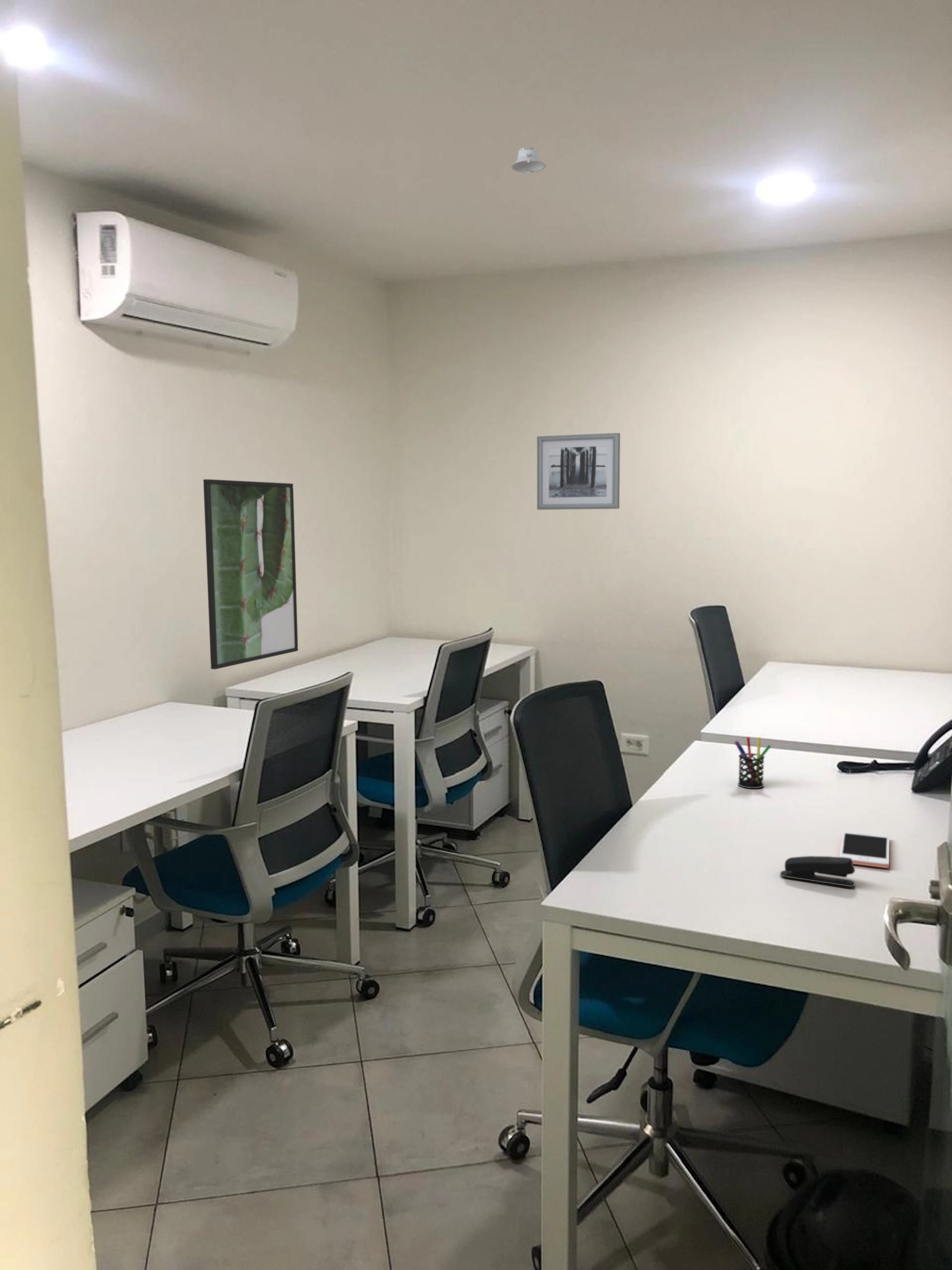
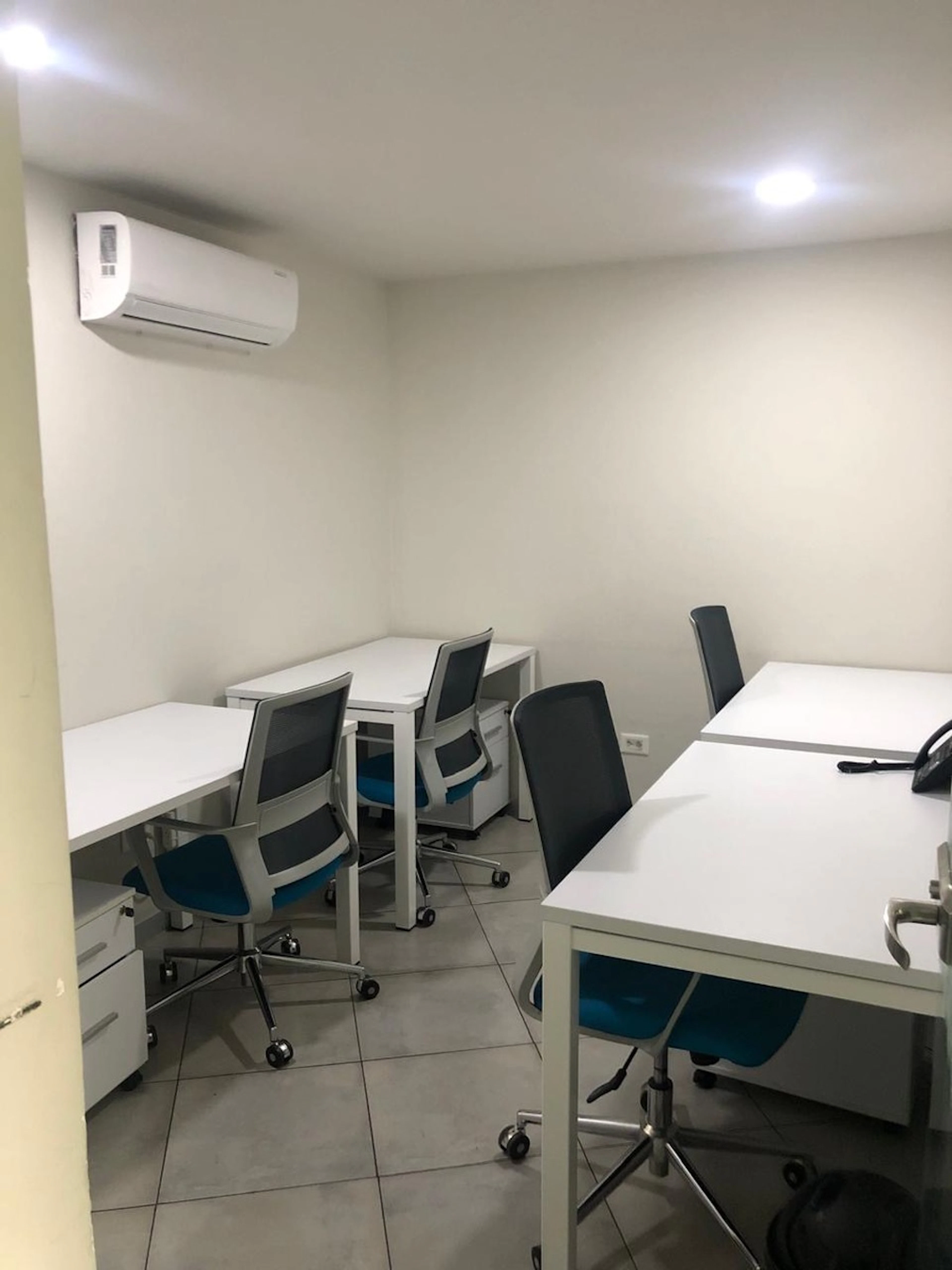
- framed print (254, 571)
- wall art (578, 472)
- recessed light (528, 160)
- pen holder (754, 761)
- stapler (817, 867)
- cell phone (865, 848)
